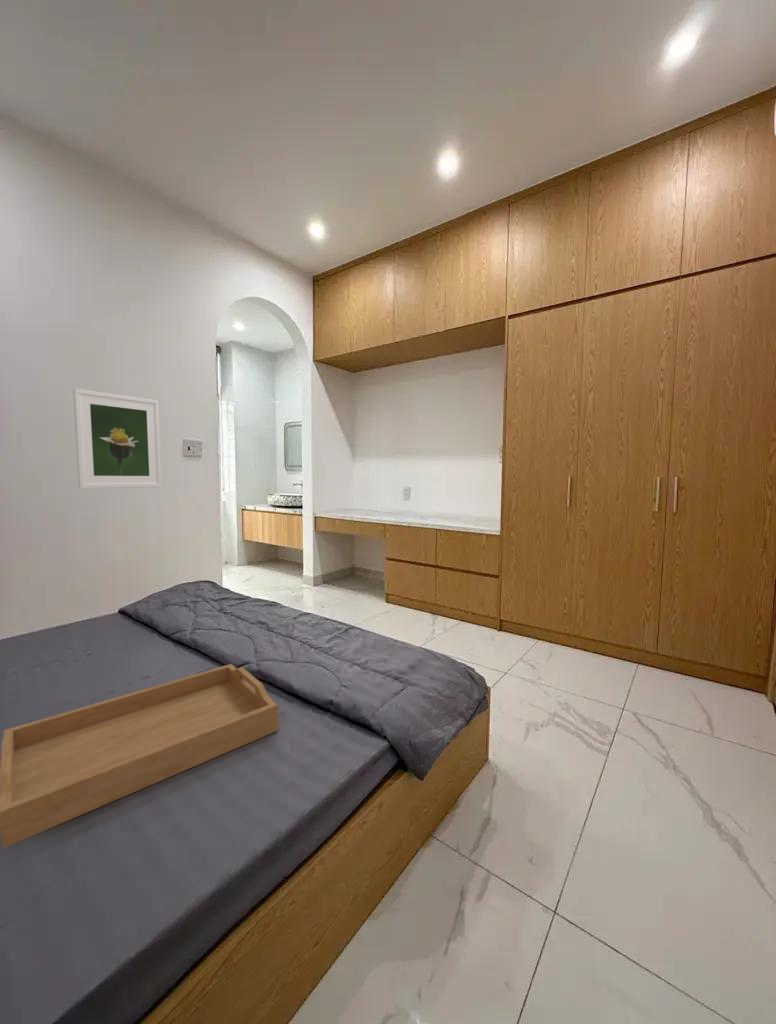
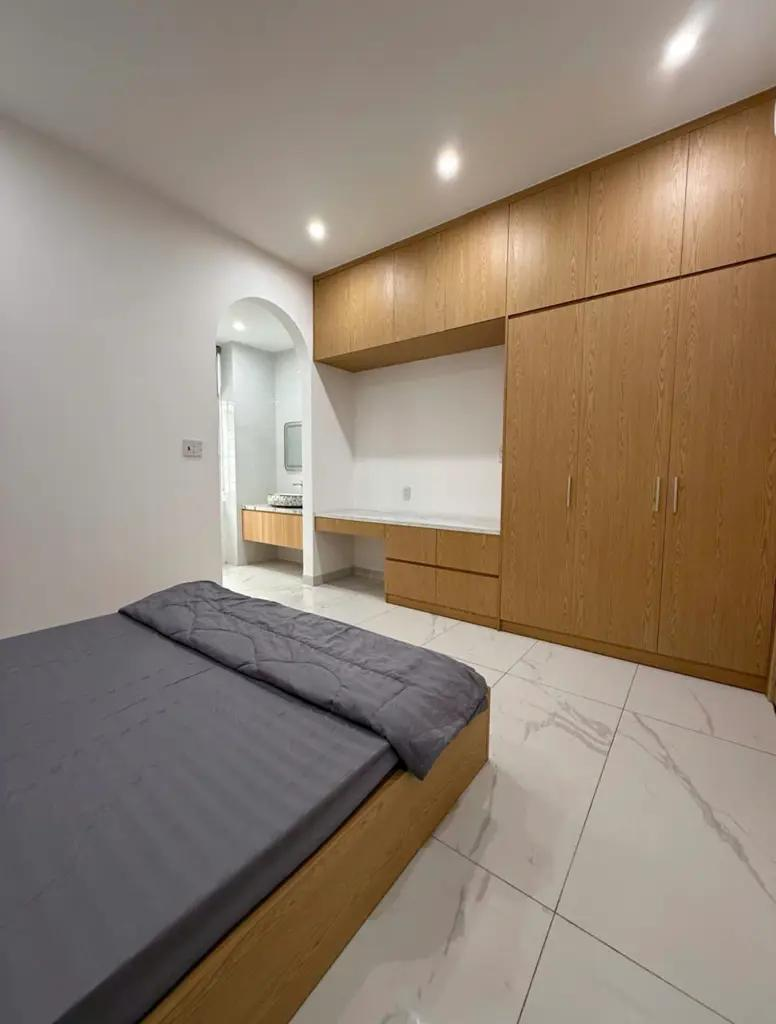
- serving tray (148, 726)
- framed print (120, 441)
